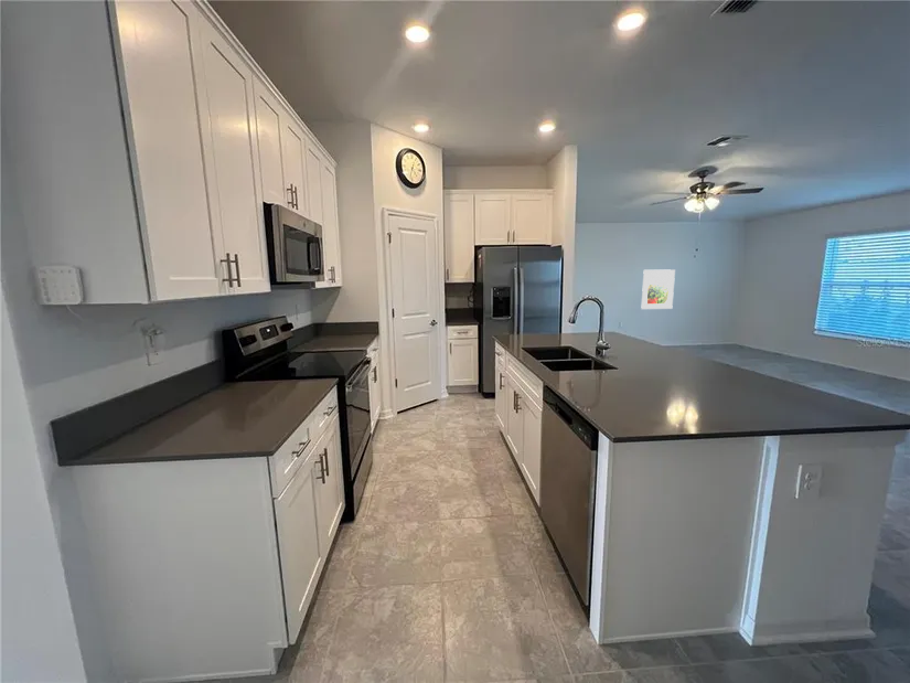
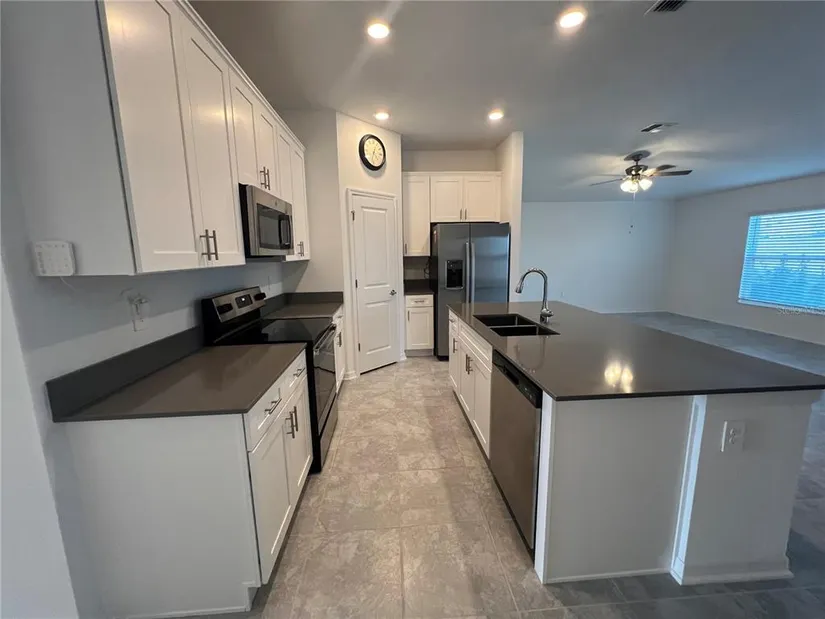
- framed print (657, 289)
